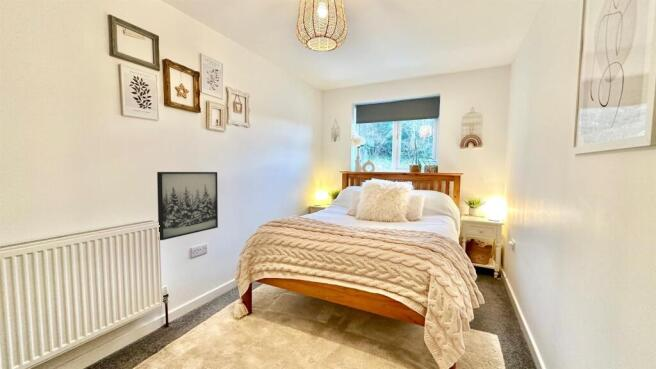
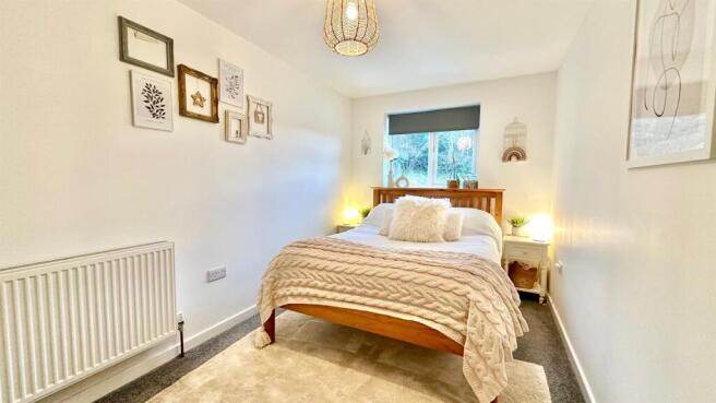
- wall art (190, 202)
